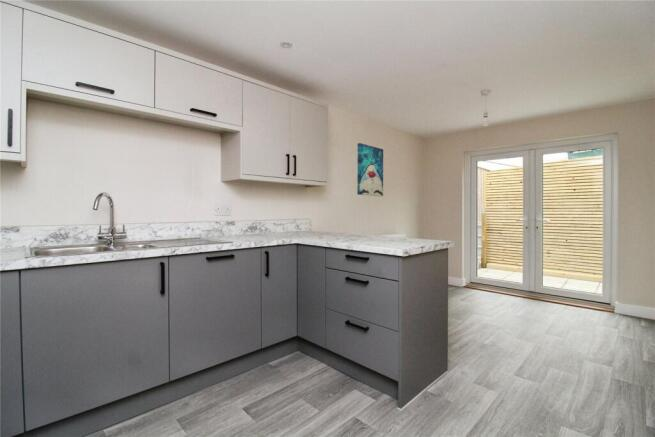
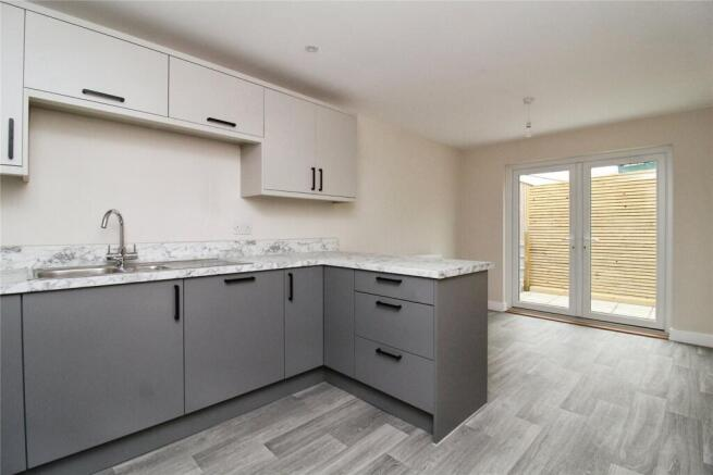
- wall art (370, 170)
